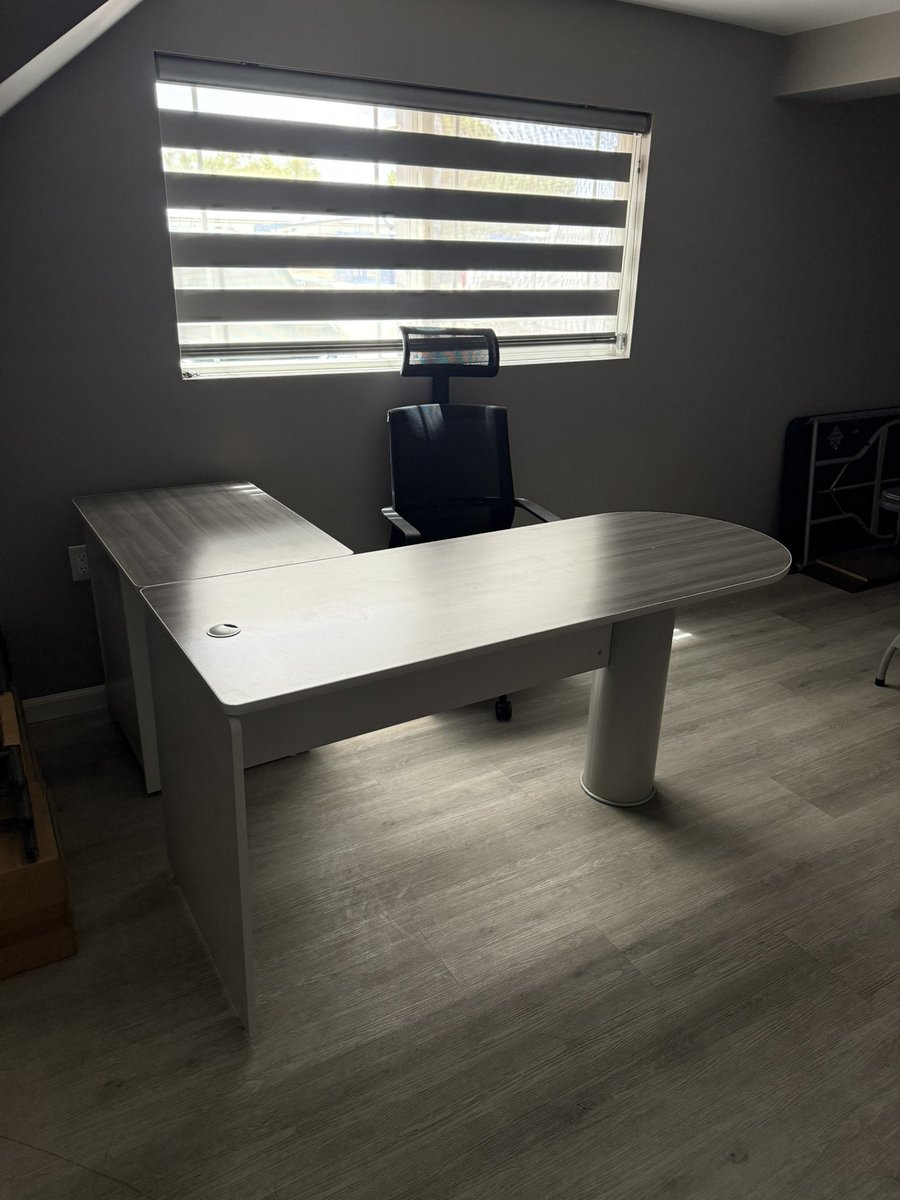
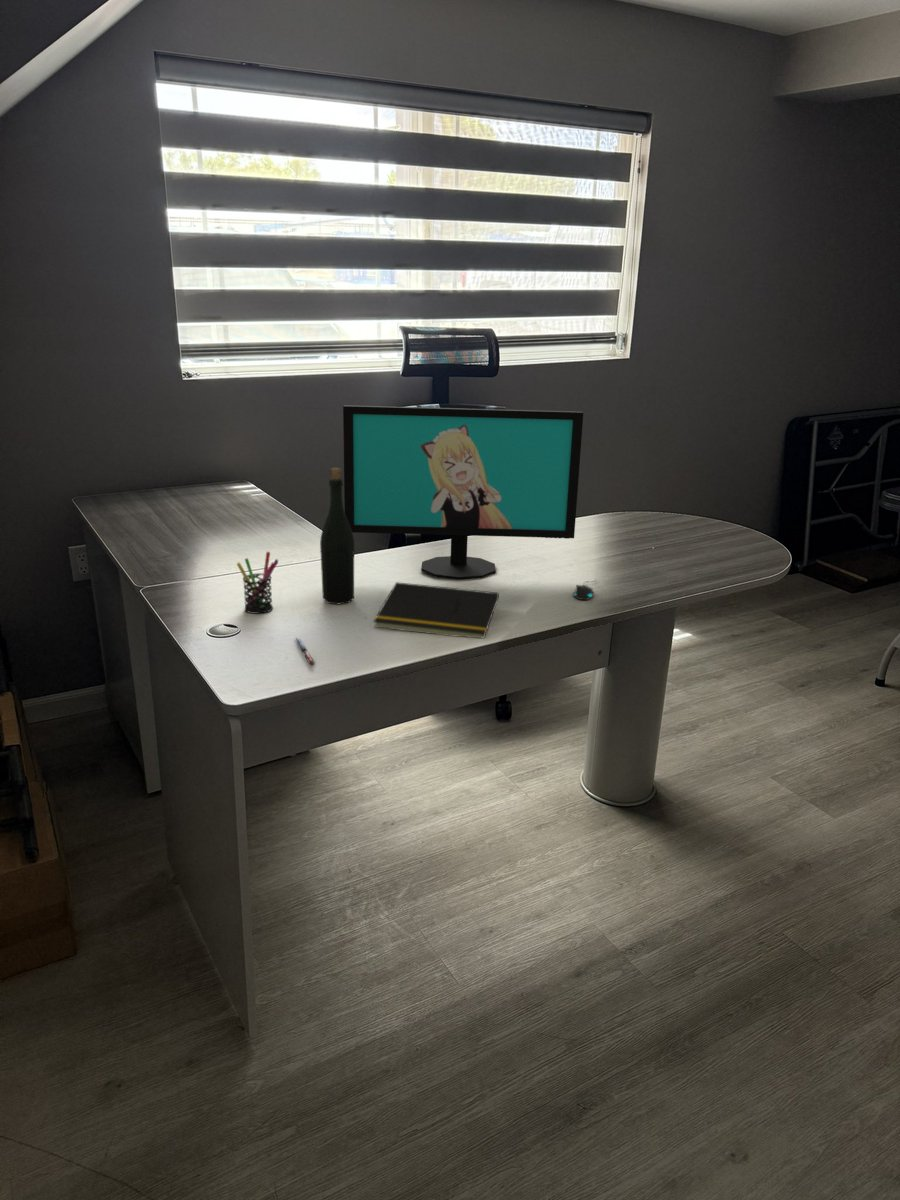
+ mouse (587, 586)
+ computer monitor (460, 491)
+ bottle (337, 535)
+ notepad (437, 609)
+ pen holder (257, 581)
+ pen (304, 649)
